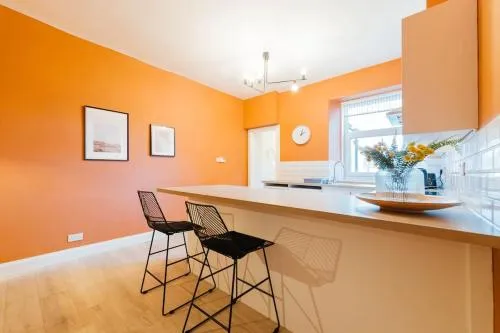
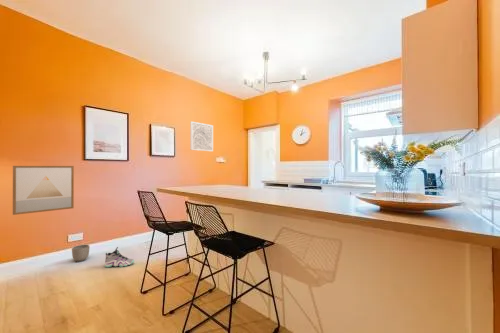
+ planter (80, 253)
+ sneaker (119, 256)
+ wall art (202, 137)
+ wall art (45, 188)
